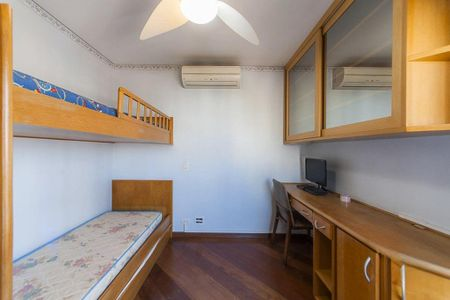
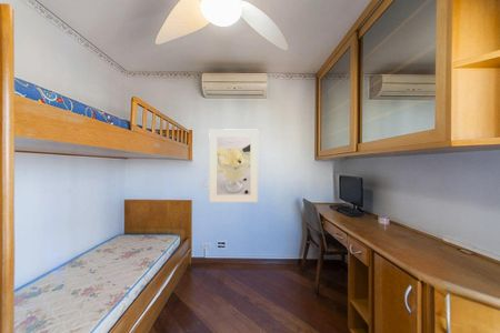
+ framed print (233, 165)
